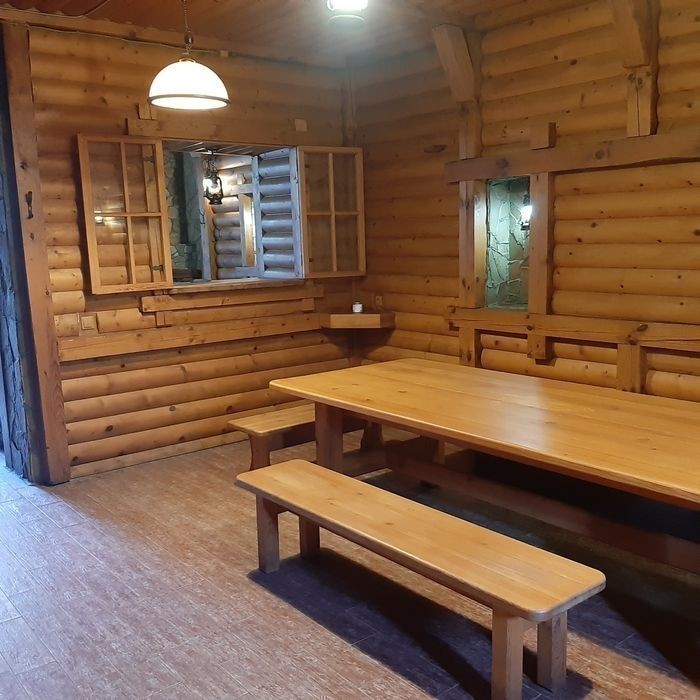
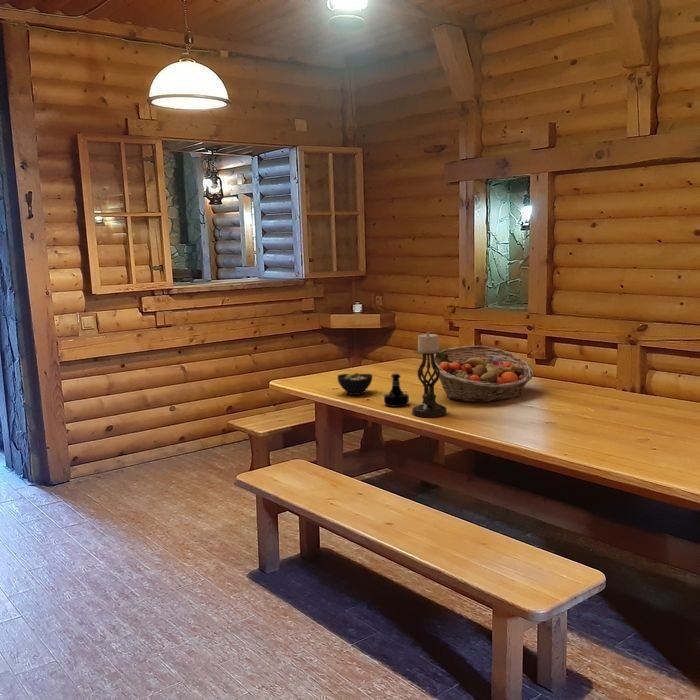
+ candle holder (428, 372)
+ fruit basket (481, 373)
+ tequila bottle (396, 389)
+ bowl (355, 383)
